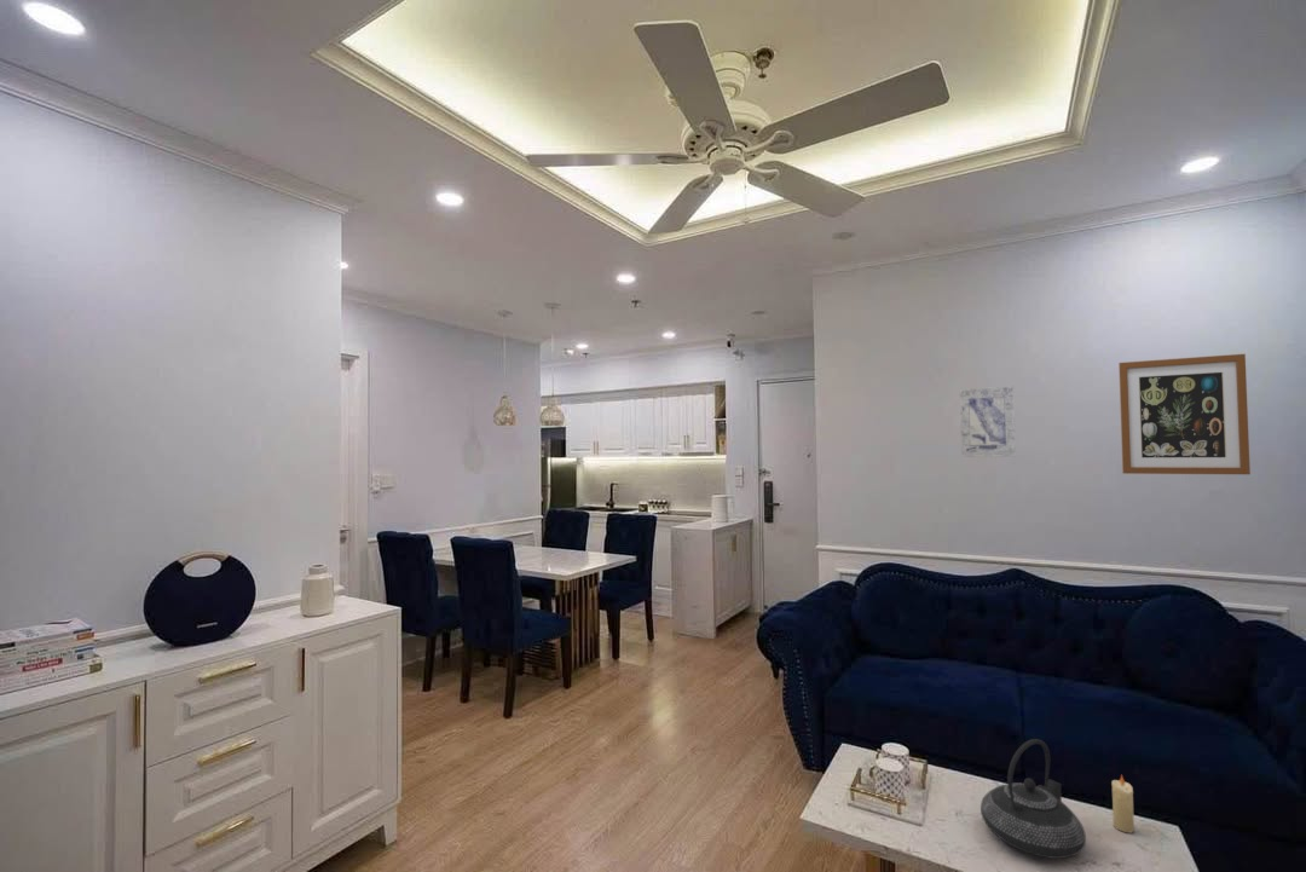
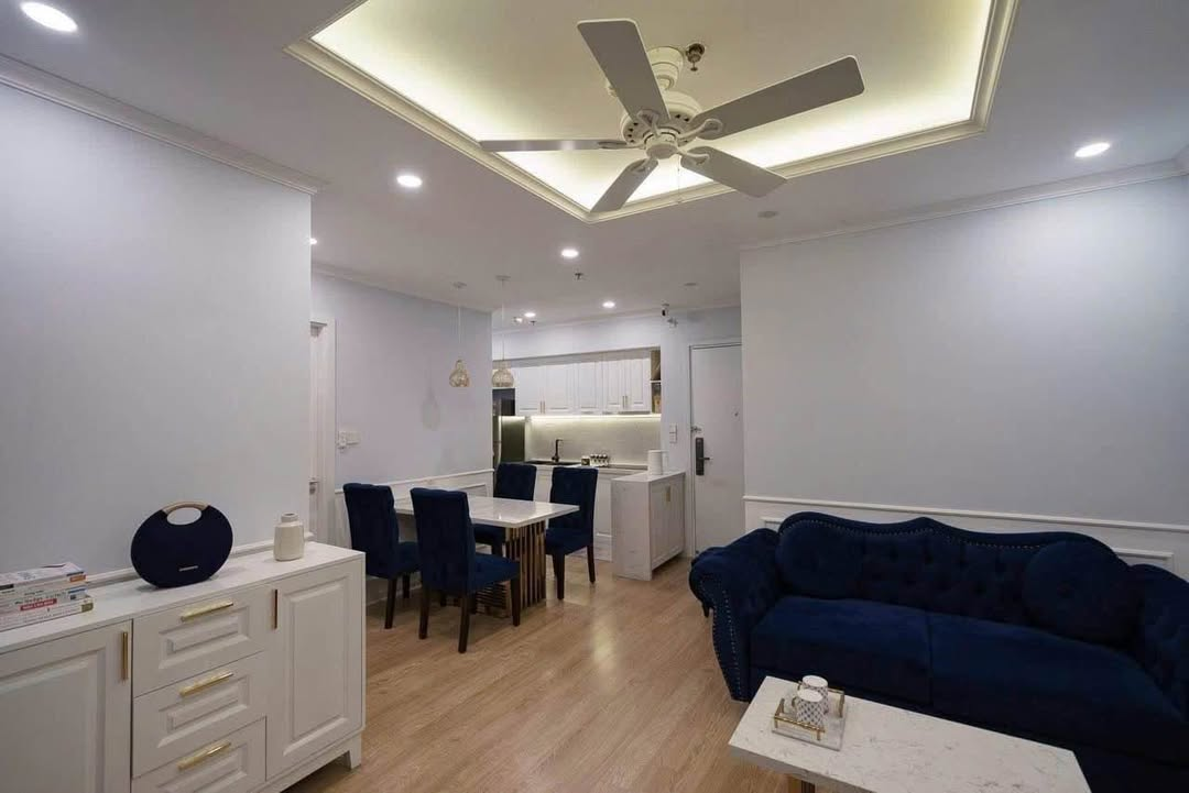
- wall art (987, 422)
- teapot (1033, 787)
- candle (1122, 801)
- wall art (1180, 416)
